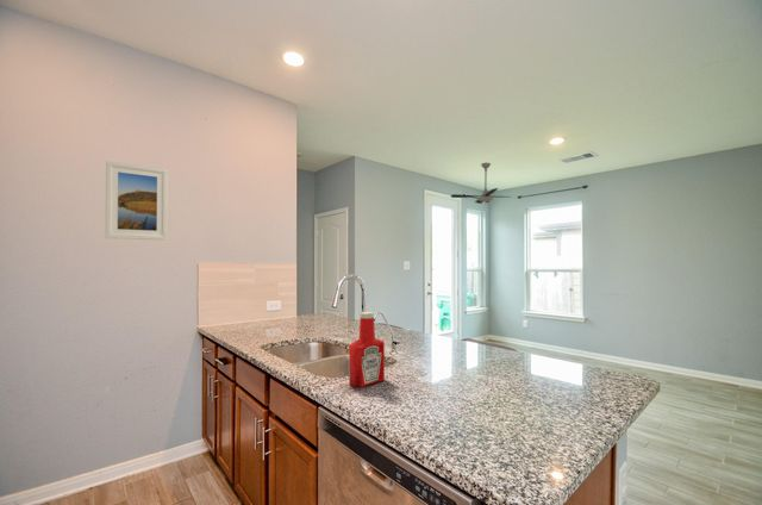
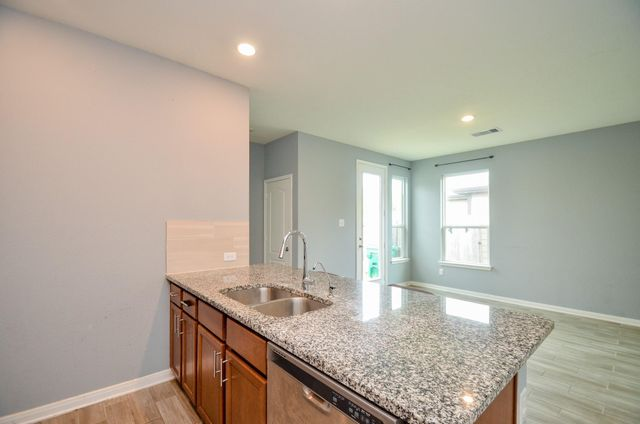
- ceiling fan (485, 181)
- soap bottle (367, 347)
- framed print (137, 201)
